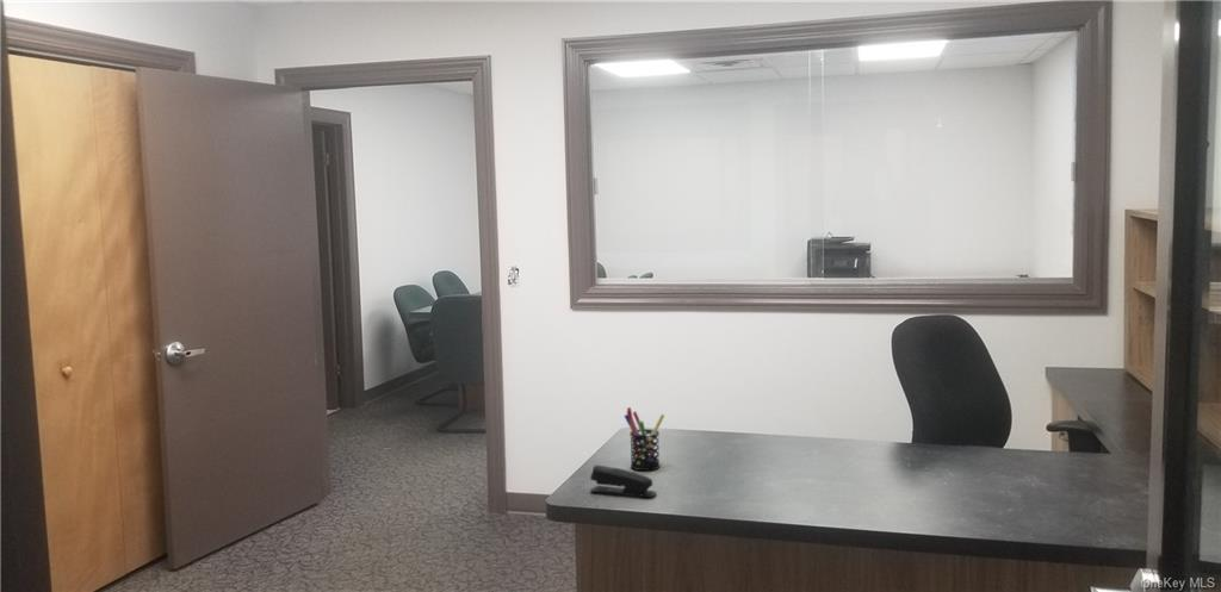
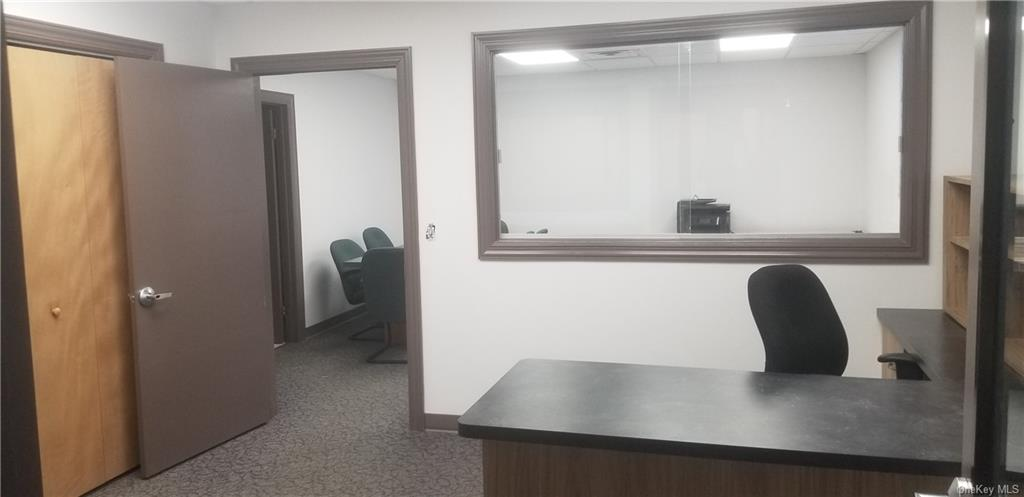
- pen holder (642, 437)
- stapler (622, 480)
